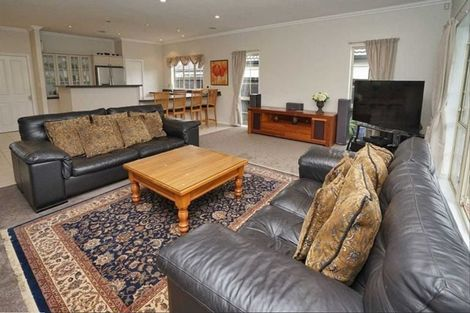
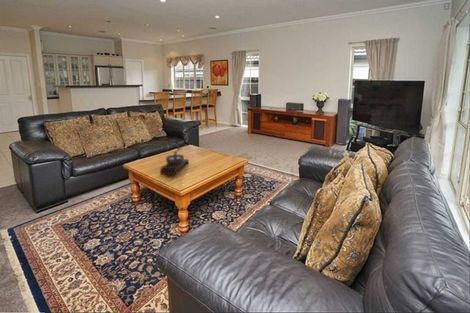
+ bonsai tree (174, 153)
